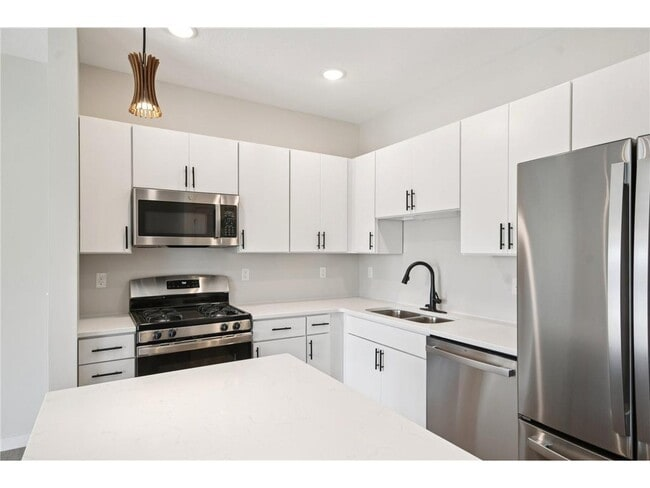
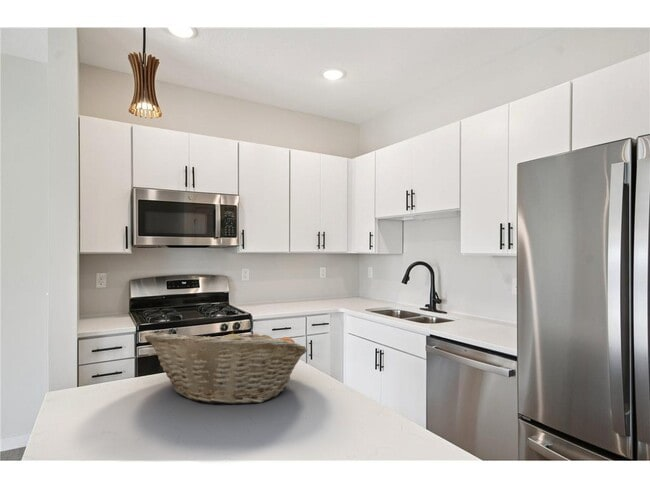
+ fruit basket (227, 355)
